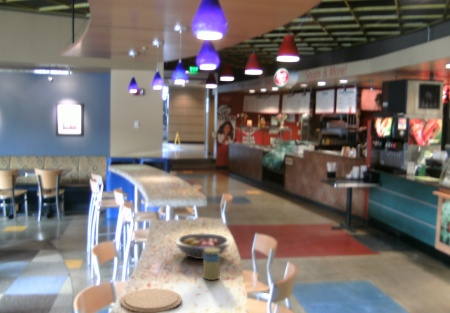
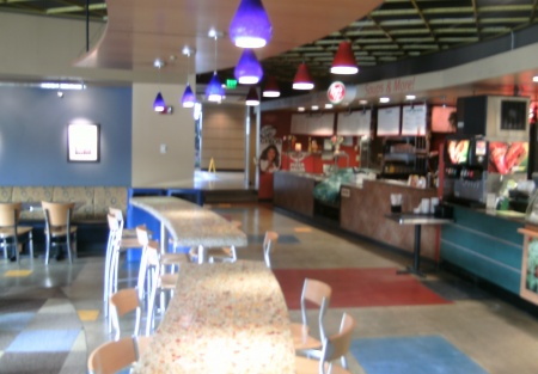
- jar (211, 263)
- fruit bowl (202, 245)
- plate (151, 299)
